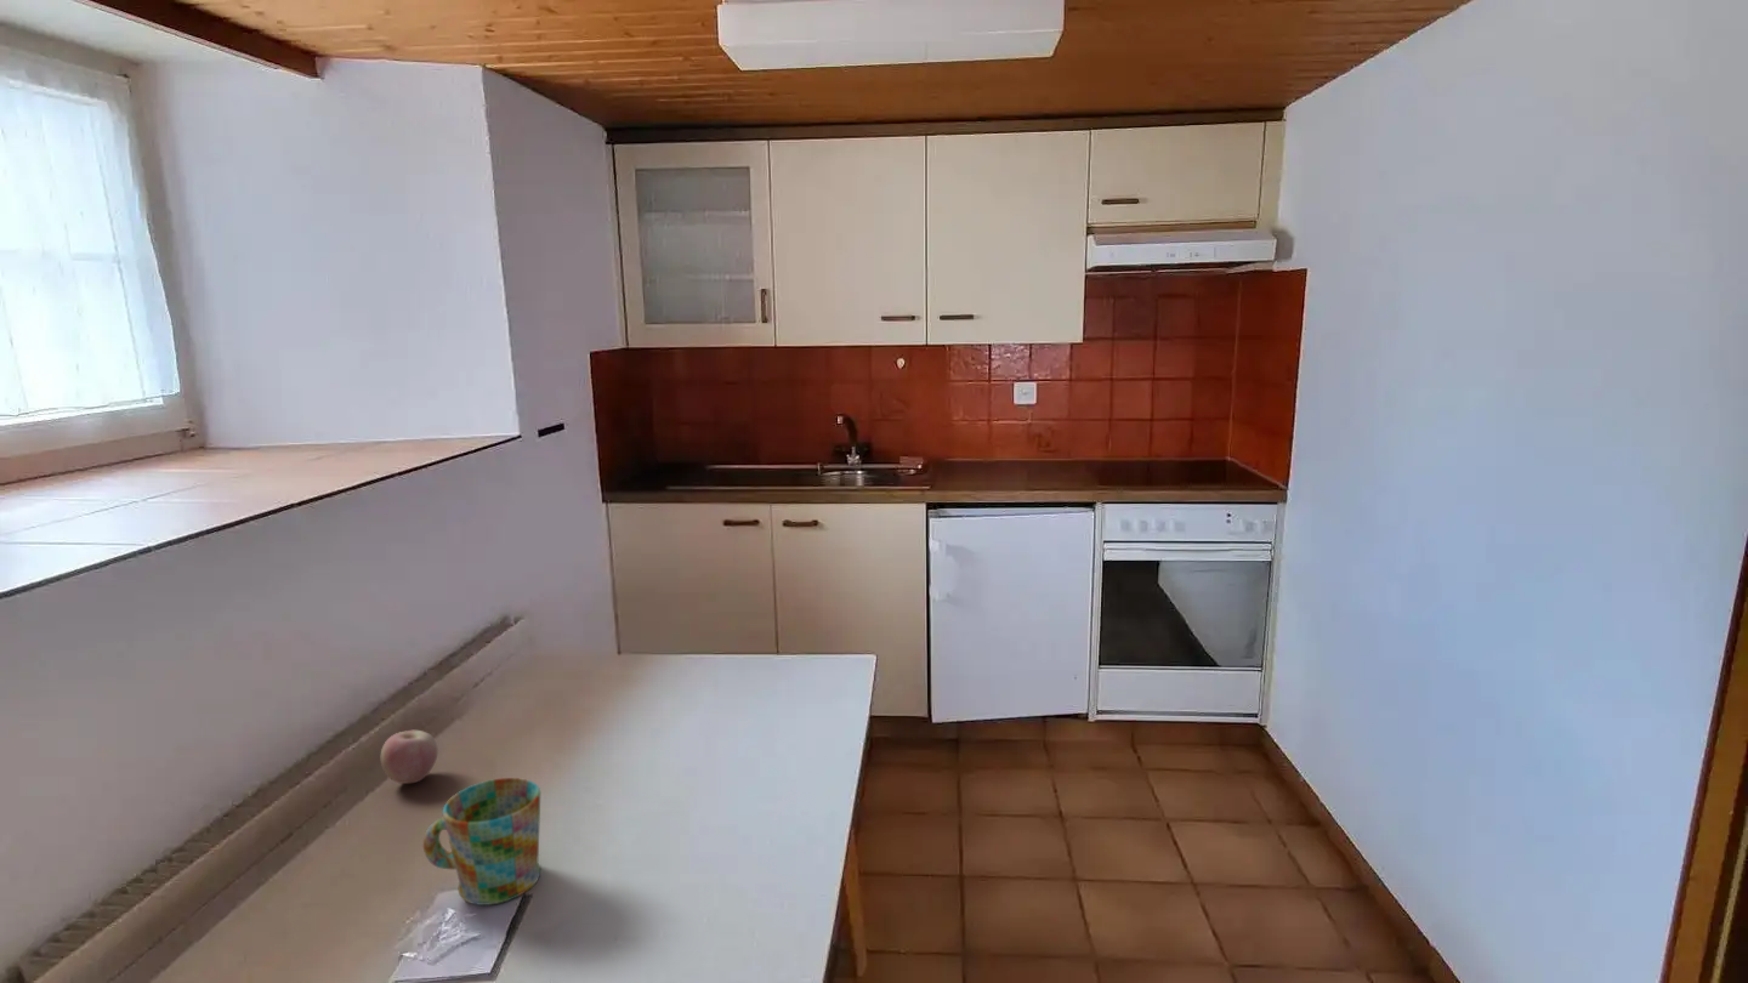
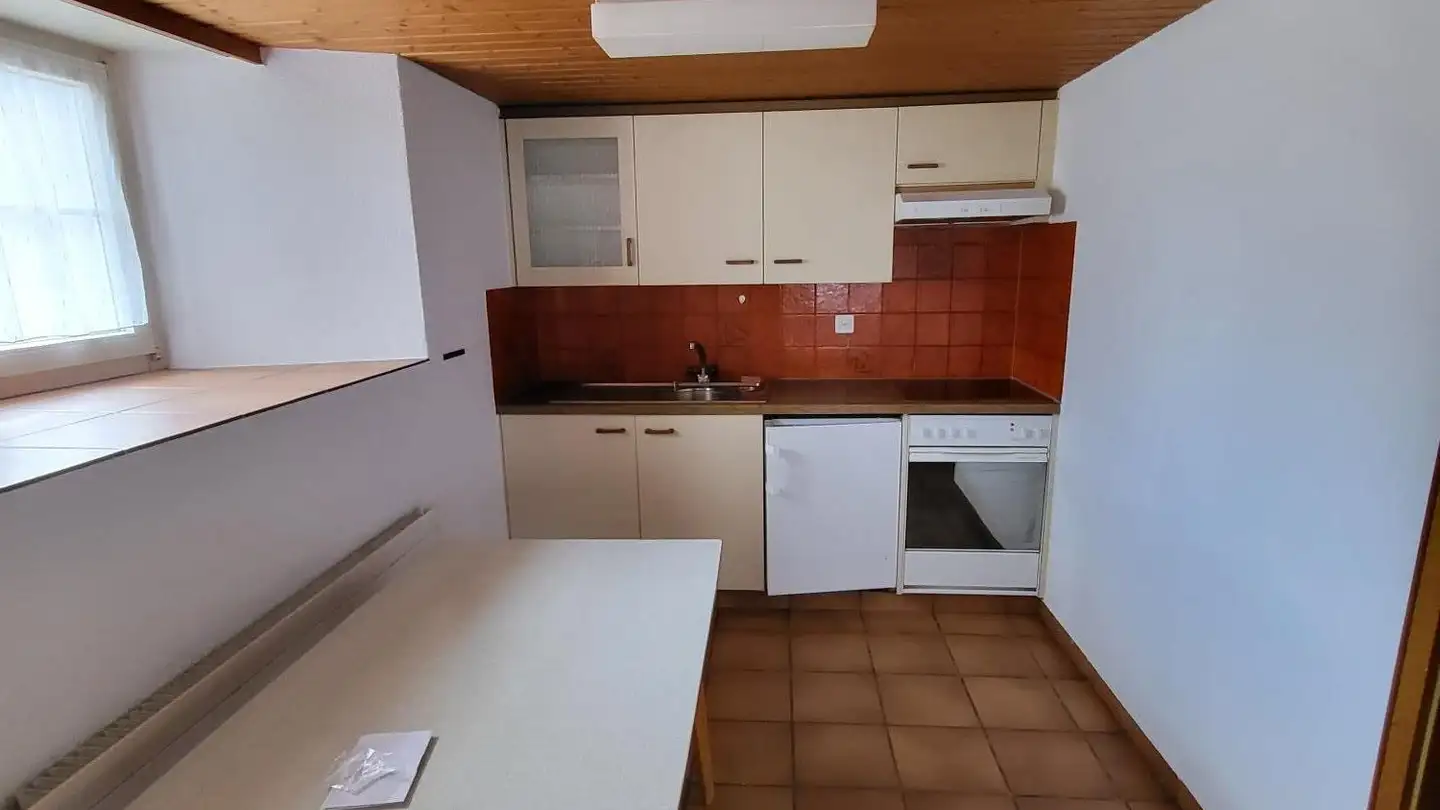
- apple (409, 757)
- mug (483, 841)
